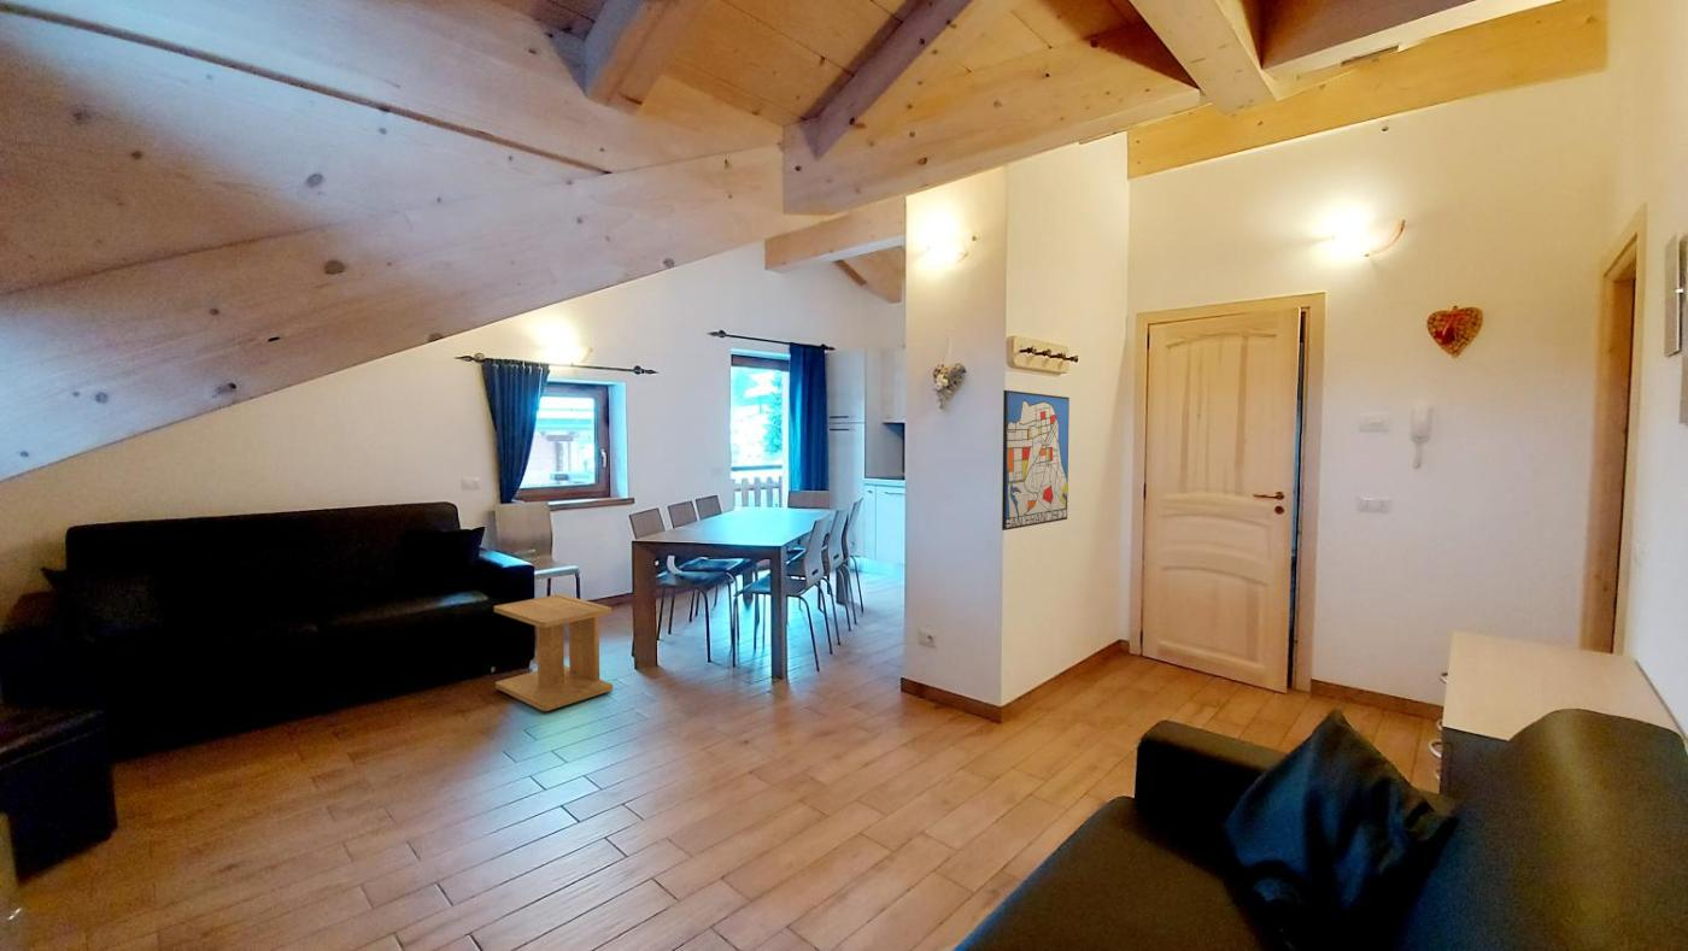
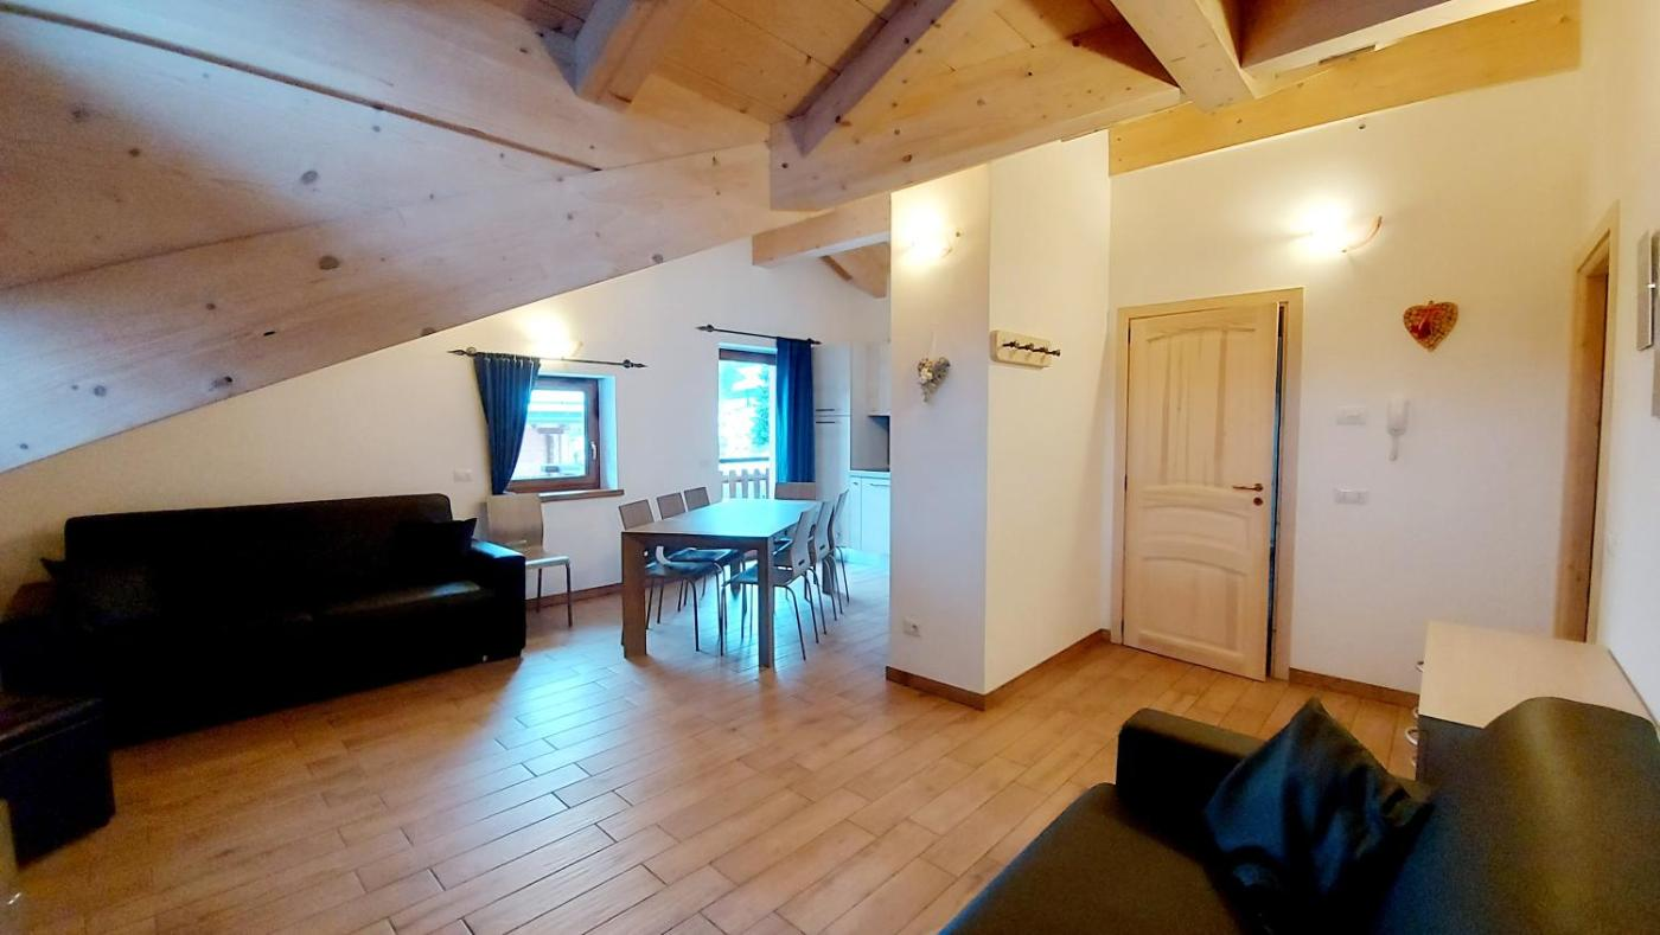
- wall art (1037, 459)
- side table (552, 648)
